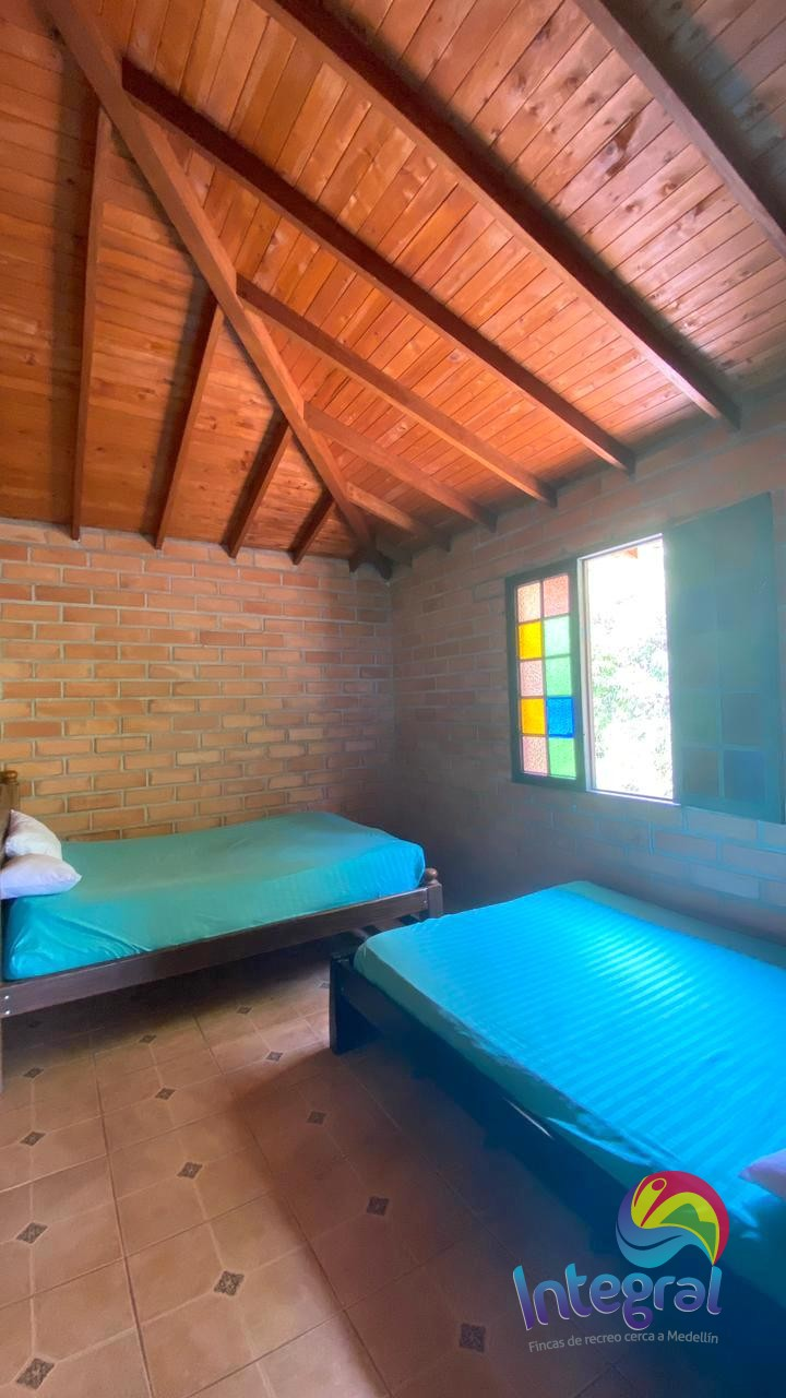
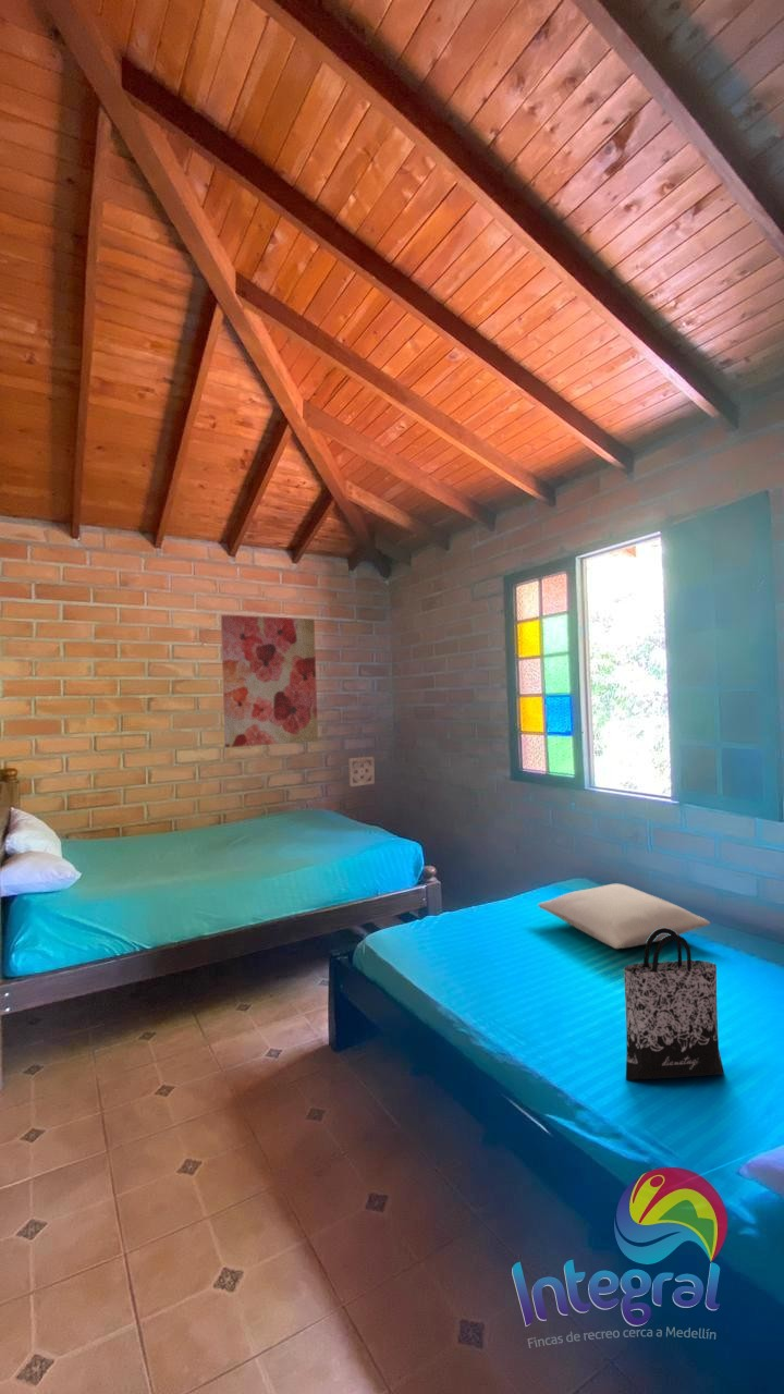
+ pillow (618, 914)
+ tote bag (673, 1004)
+ wall art (271, 681)
+ wall ornament (360, 771)
